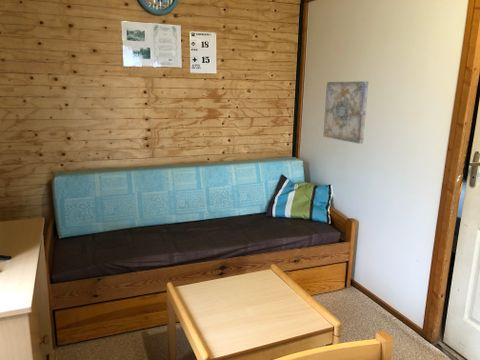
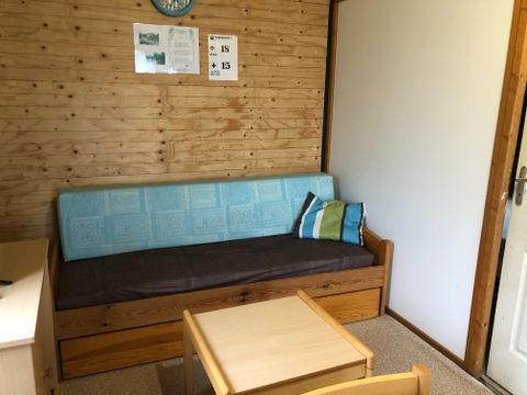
- wall art (344, 111)
